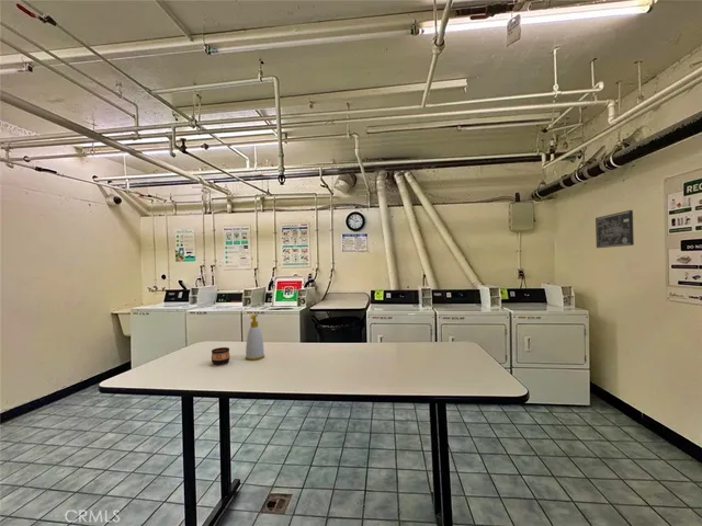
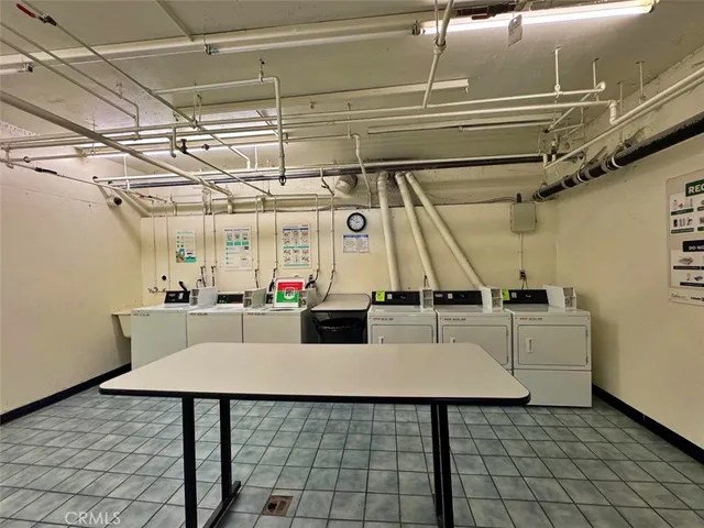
- soap bottle (254, 335)
- cup (220, 355)
- wall art (613, 230)
